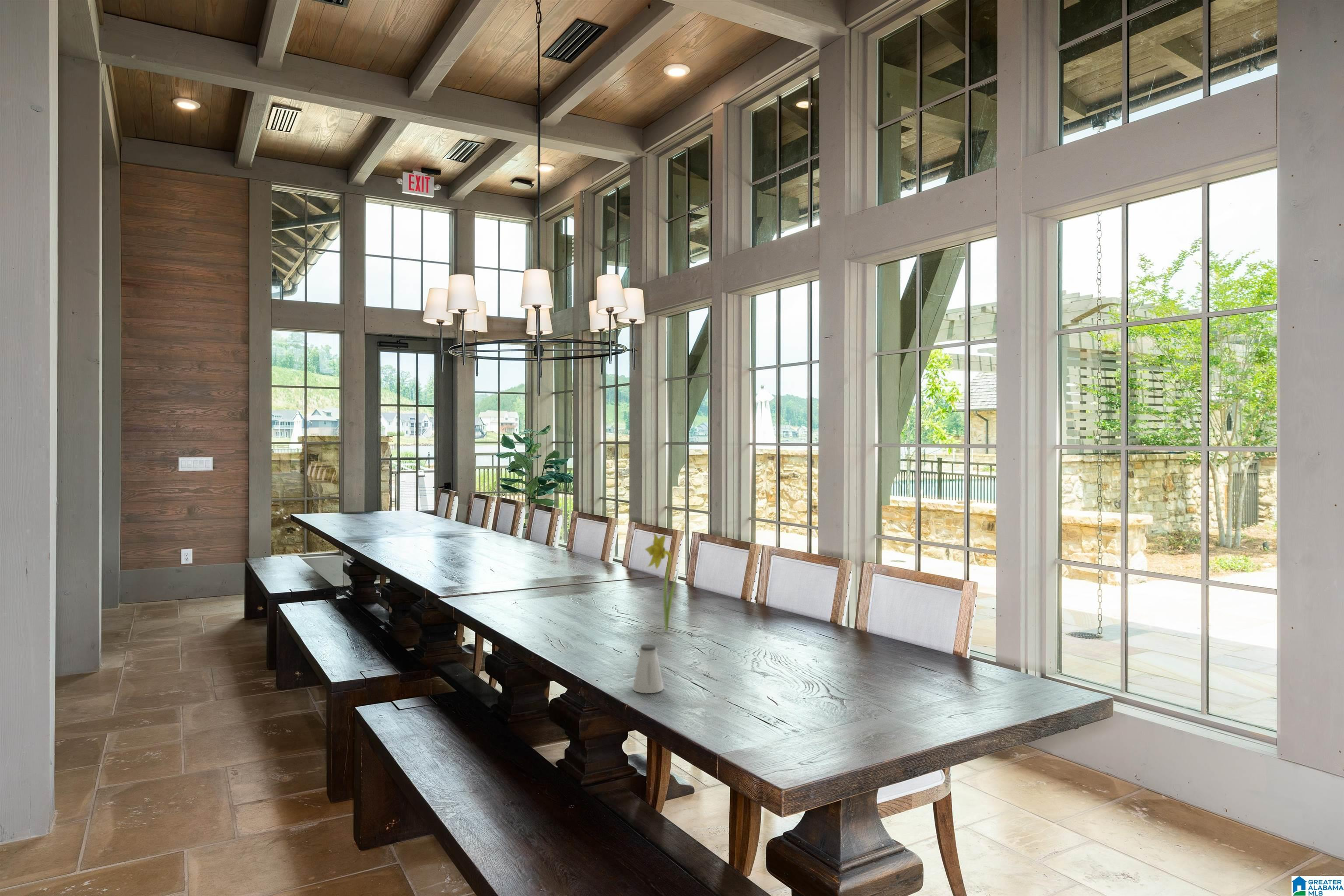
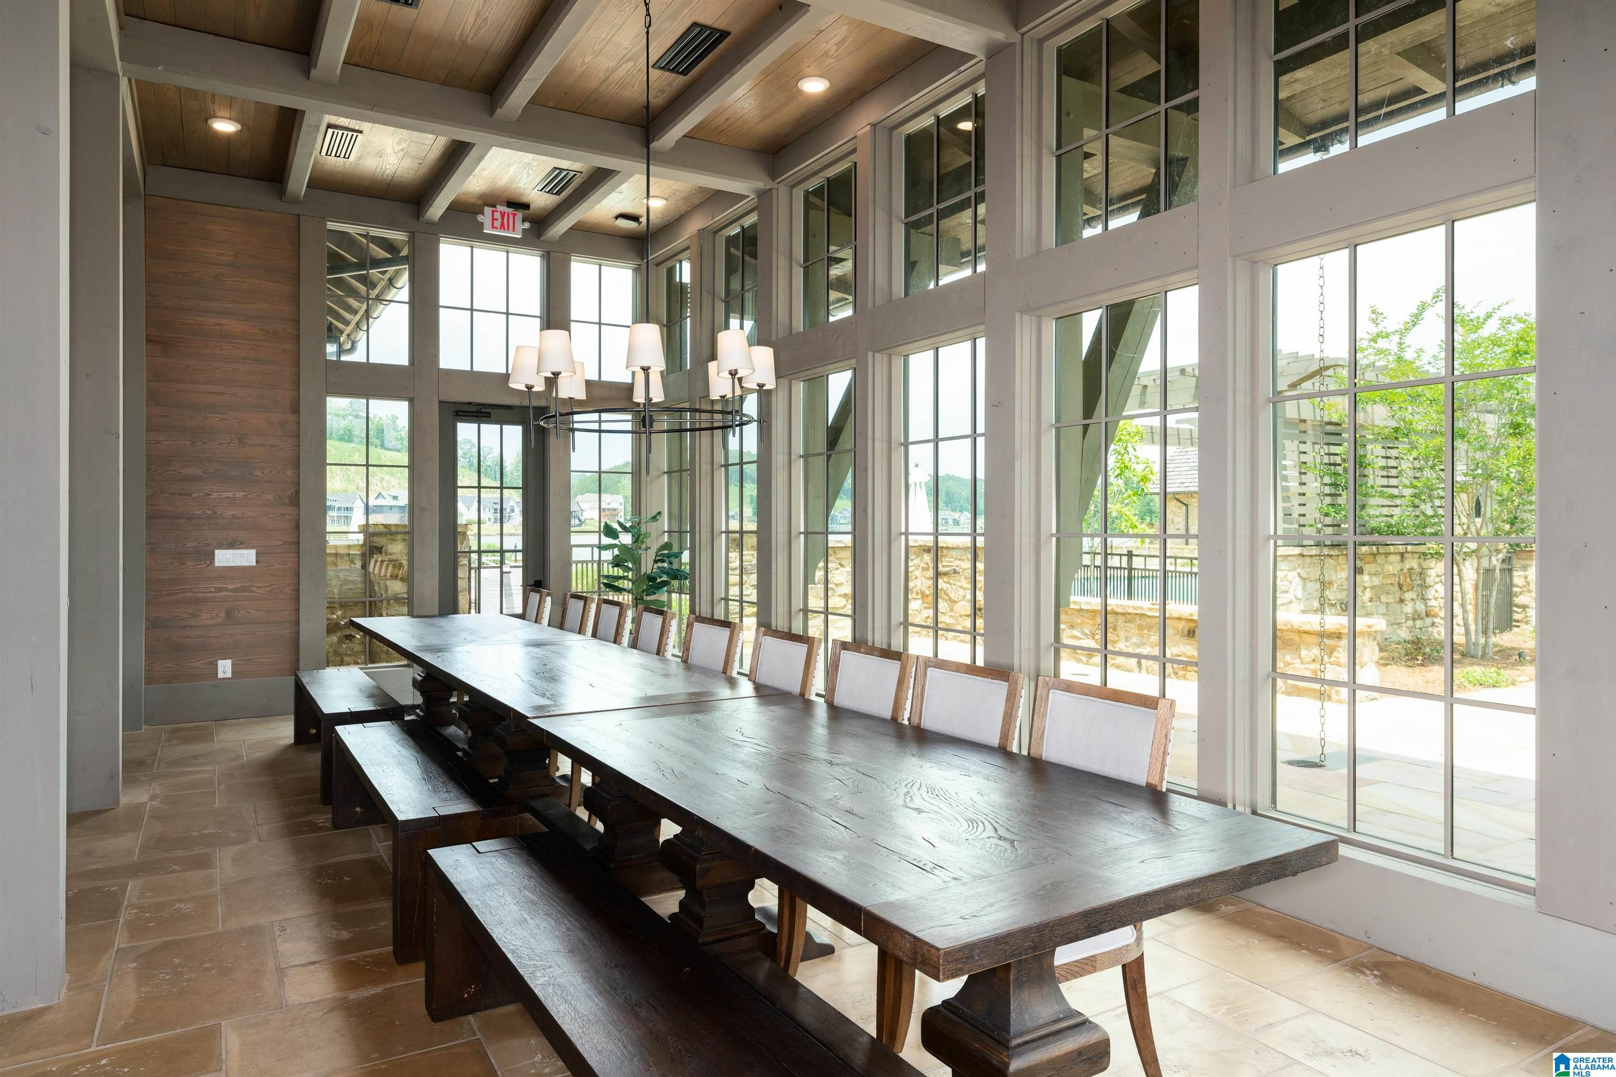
- flower (664, 582)
- saltshaker (648, 667)
